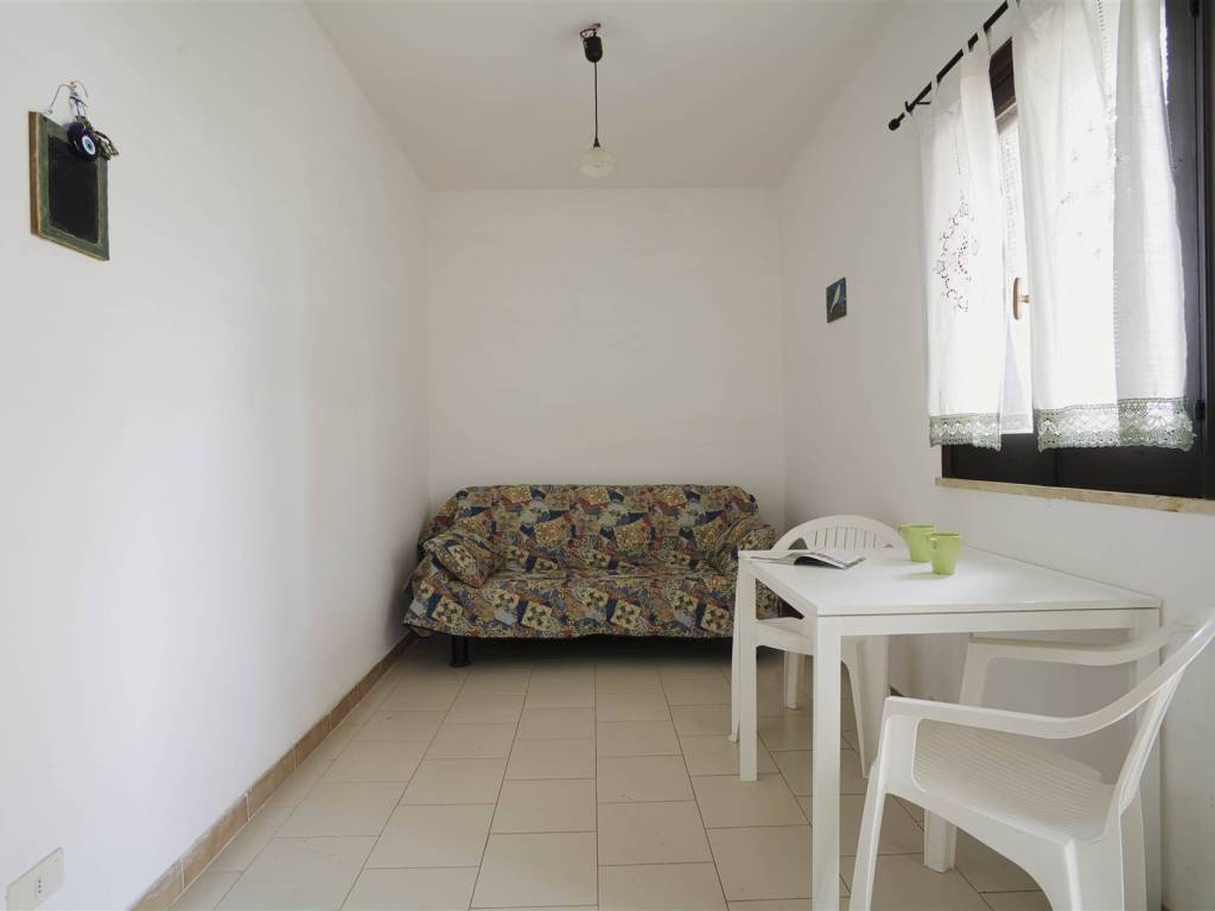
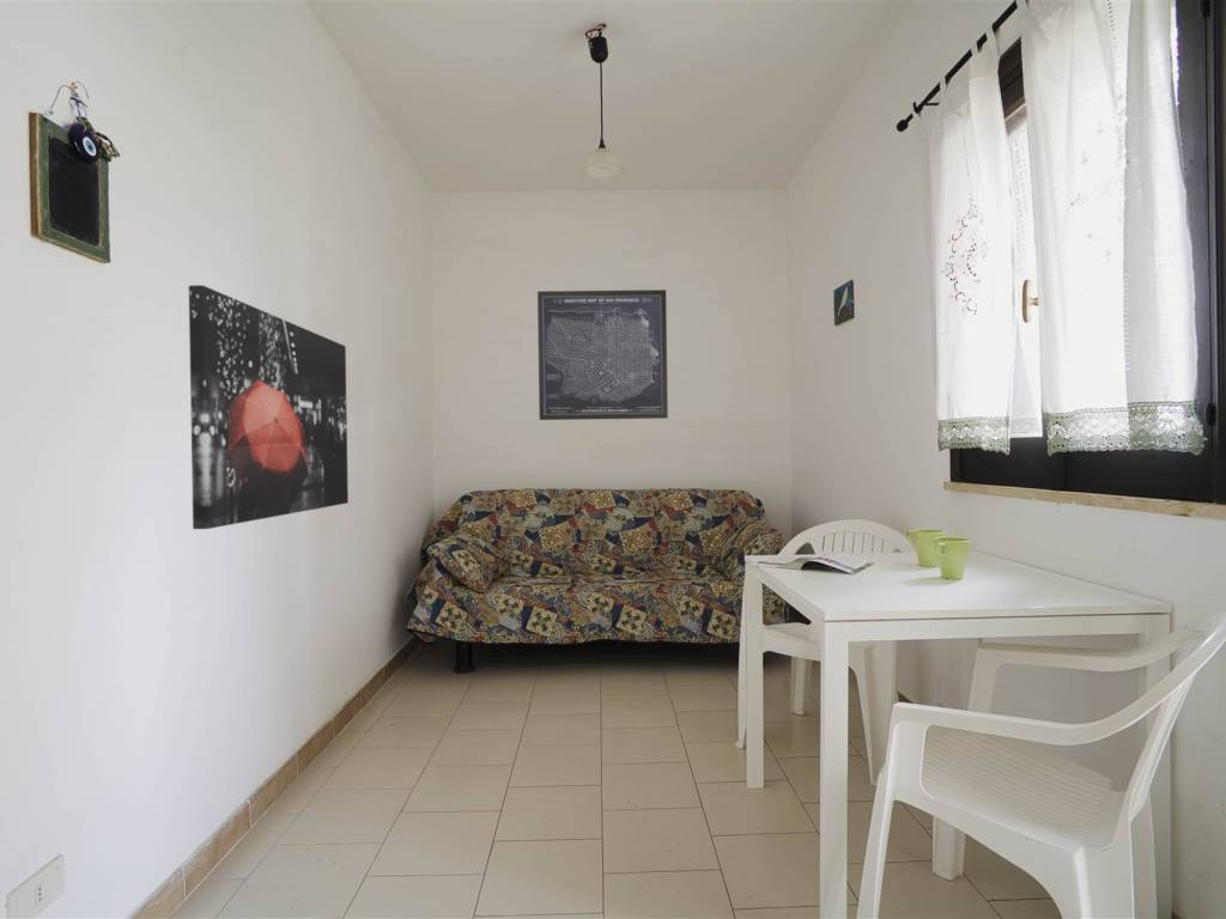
+ wall art (602, 354)
+ wall art (285, 418)
